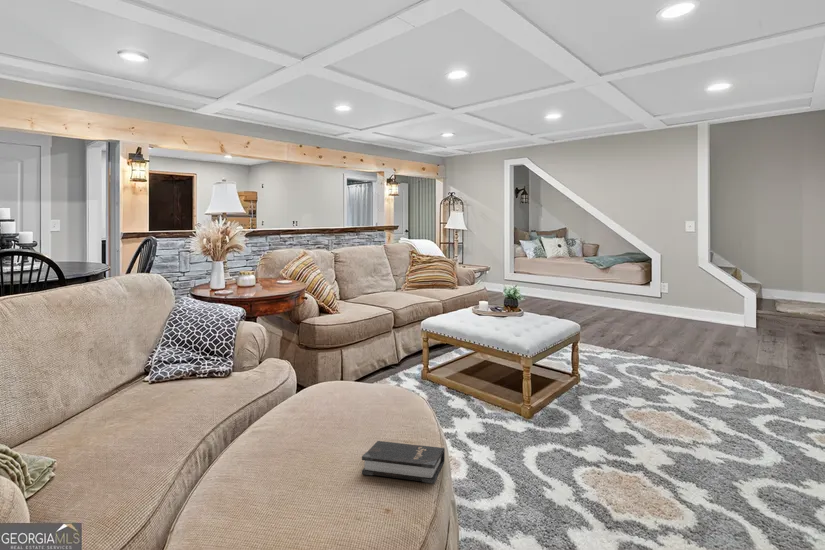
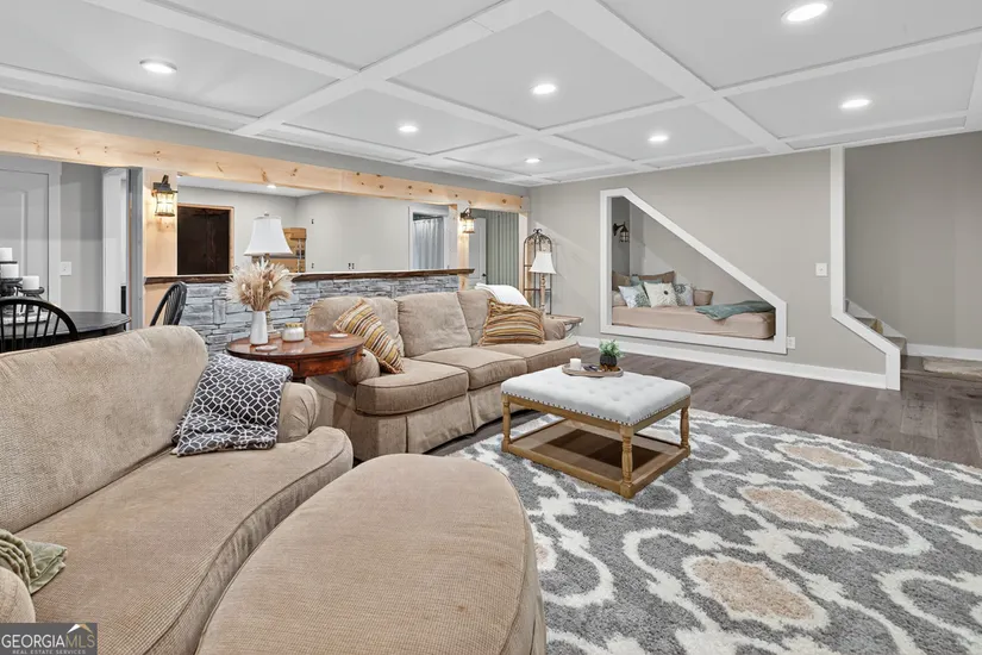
- hardback book (404, 459)
